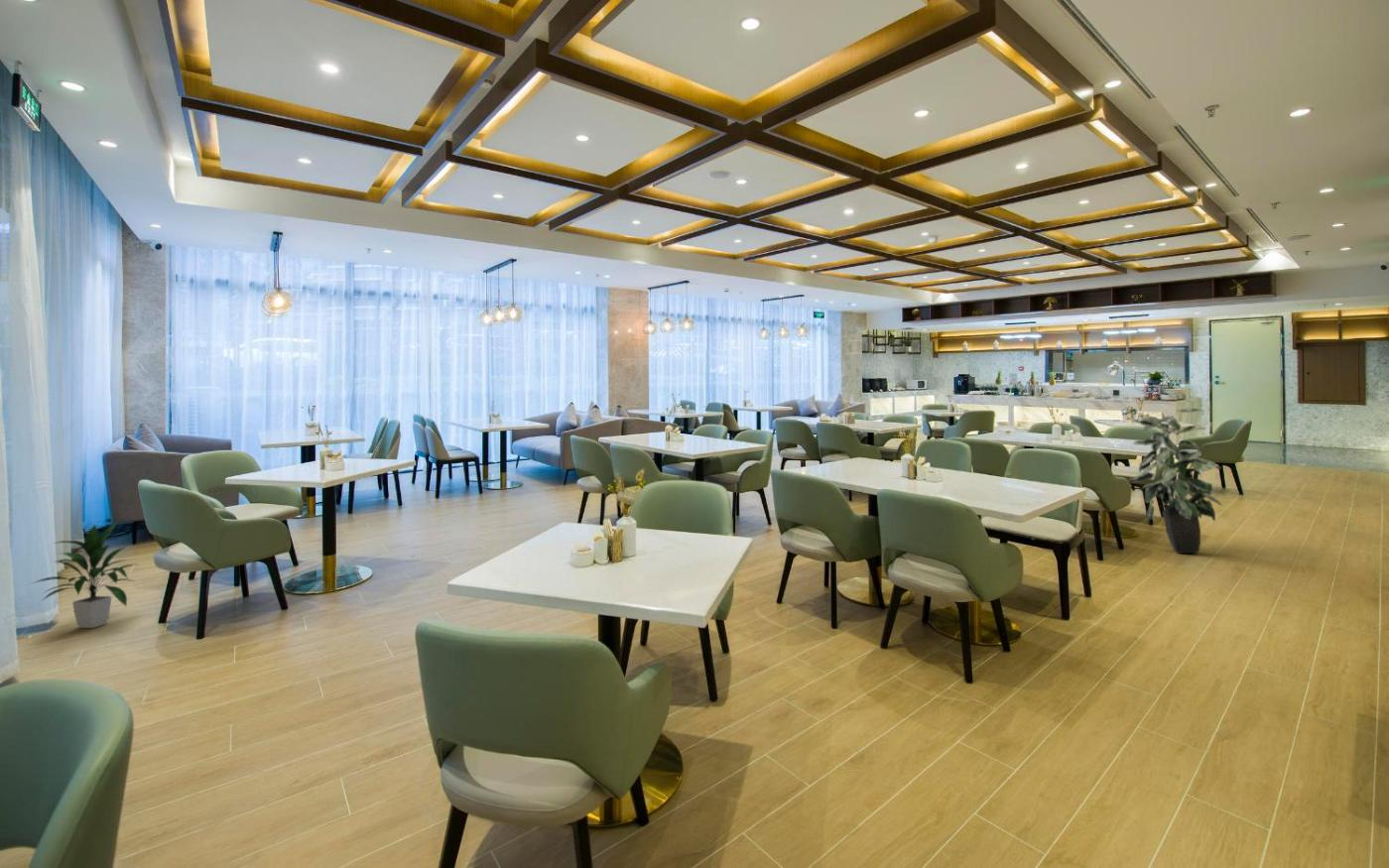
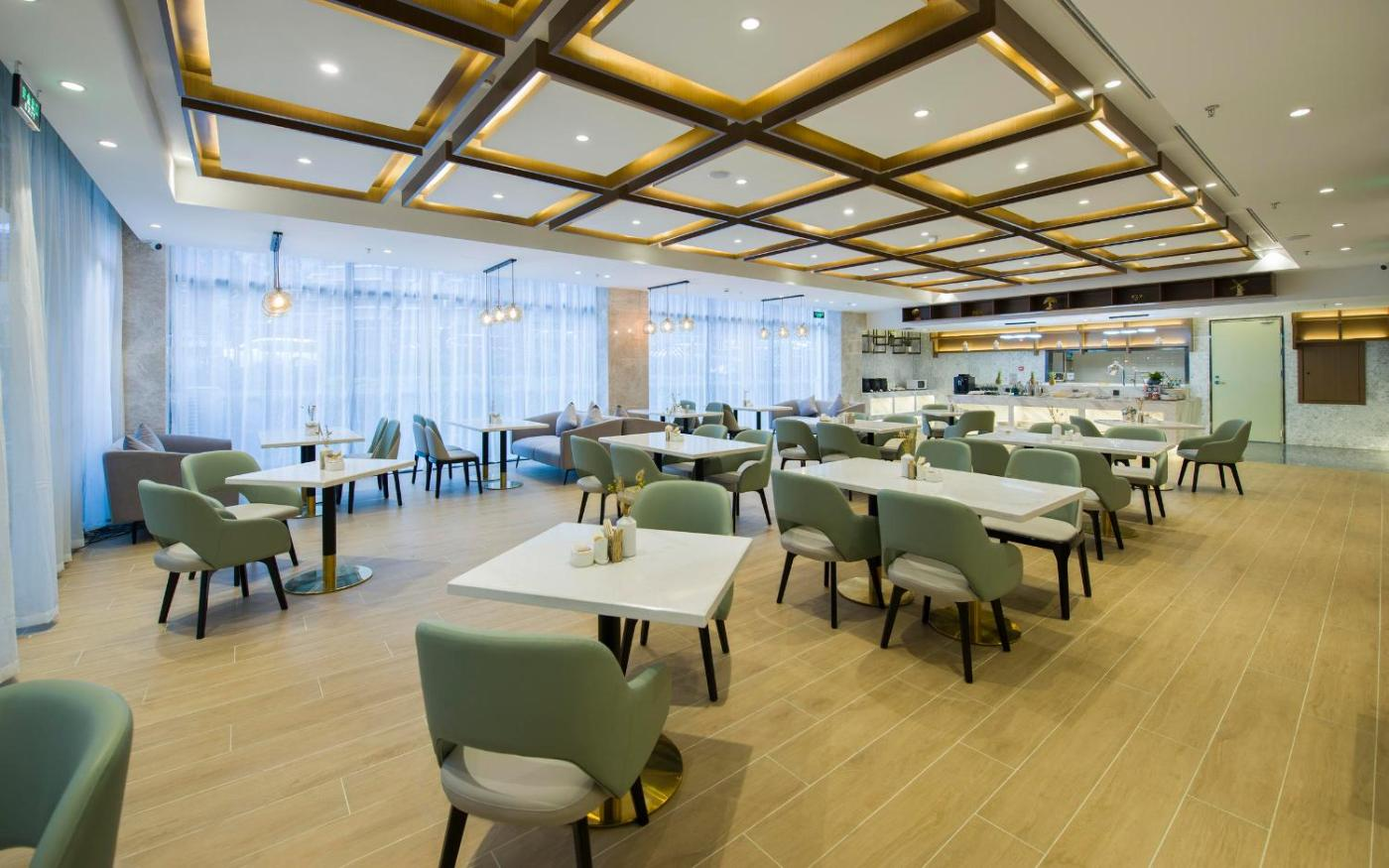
- indoor plant (1178, 480)
- indoor plant (92, 575)
